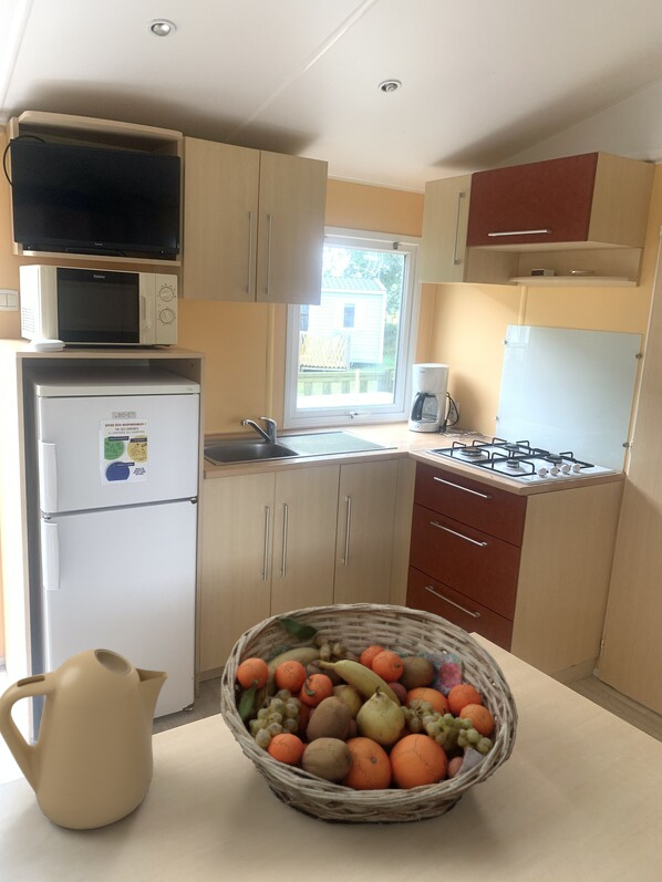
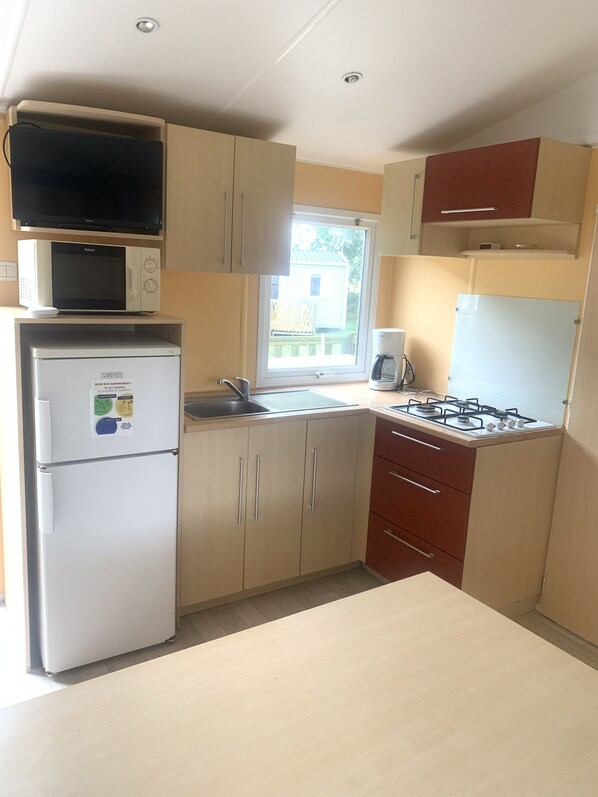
- fruit basket (365, 706)
- kettle (86, 727)
